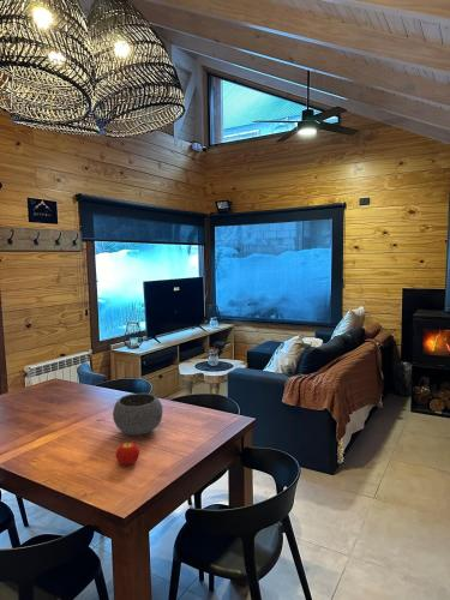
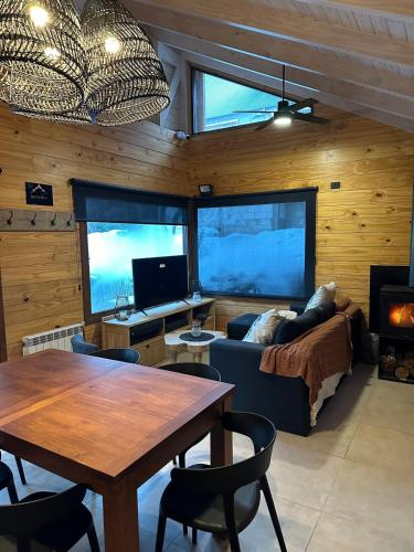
- bowl (137, 414)
- fruit (127, 452)
